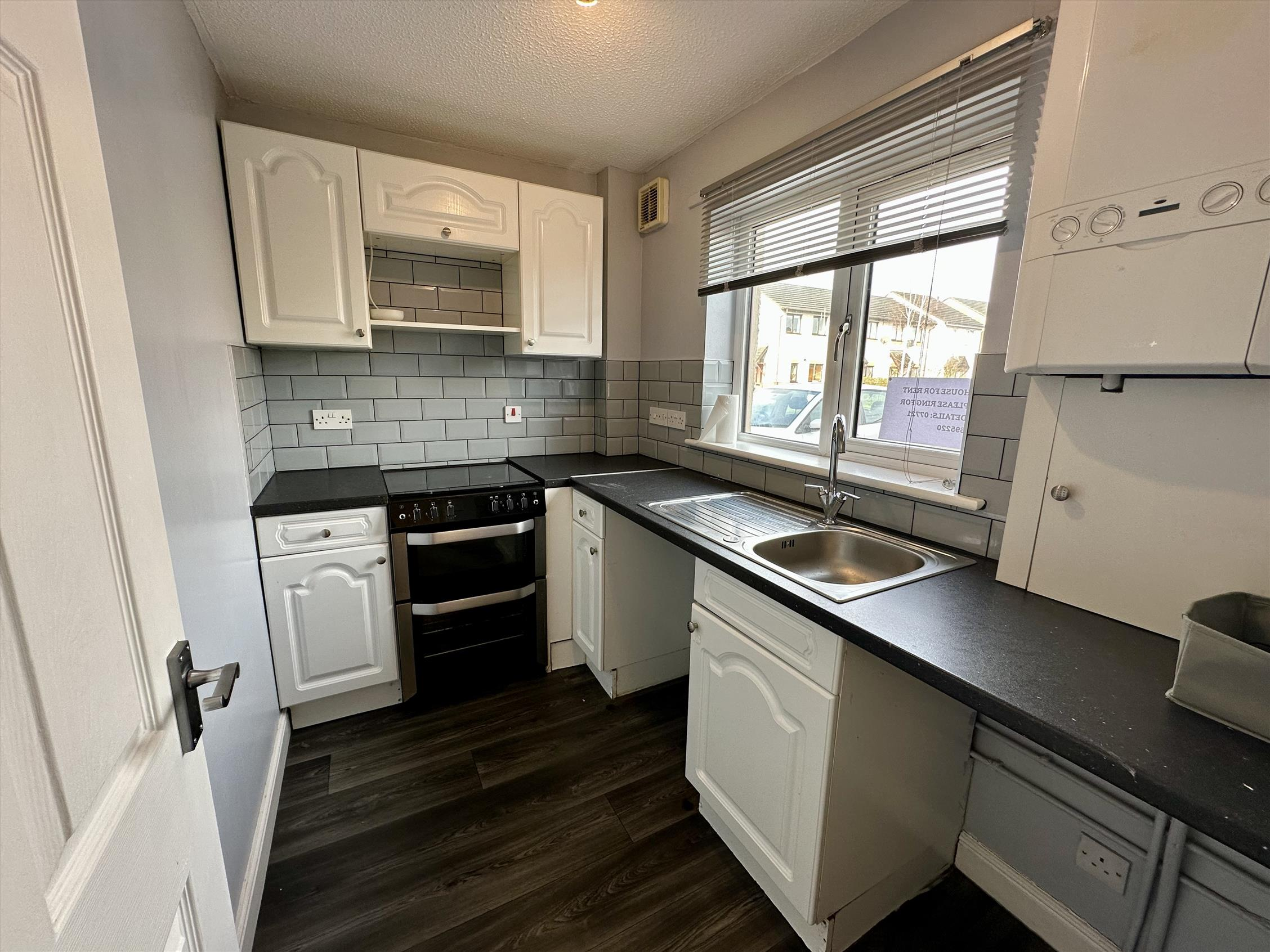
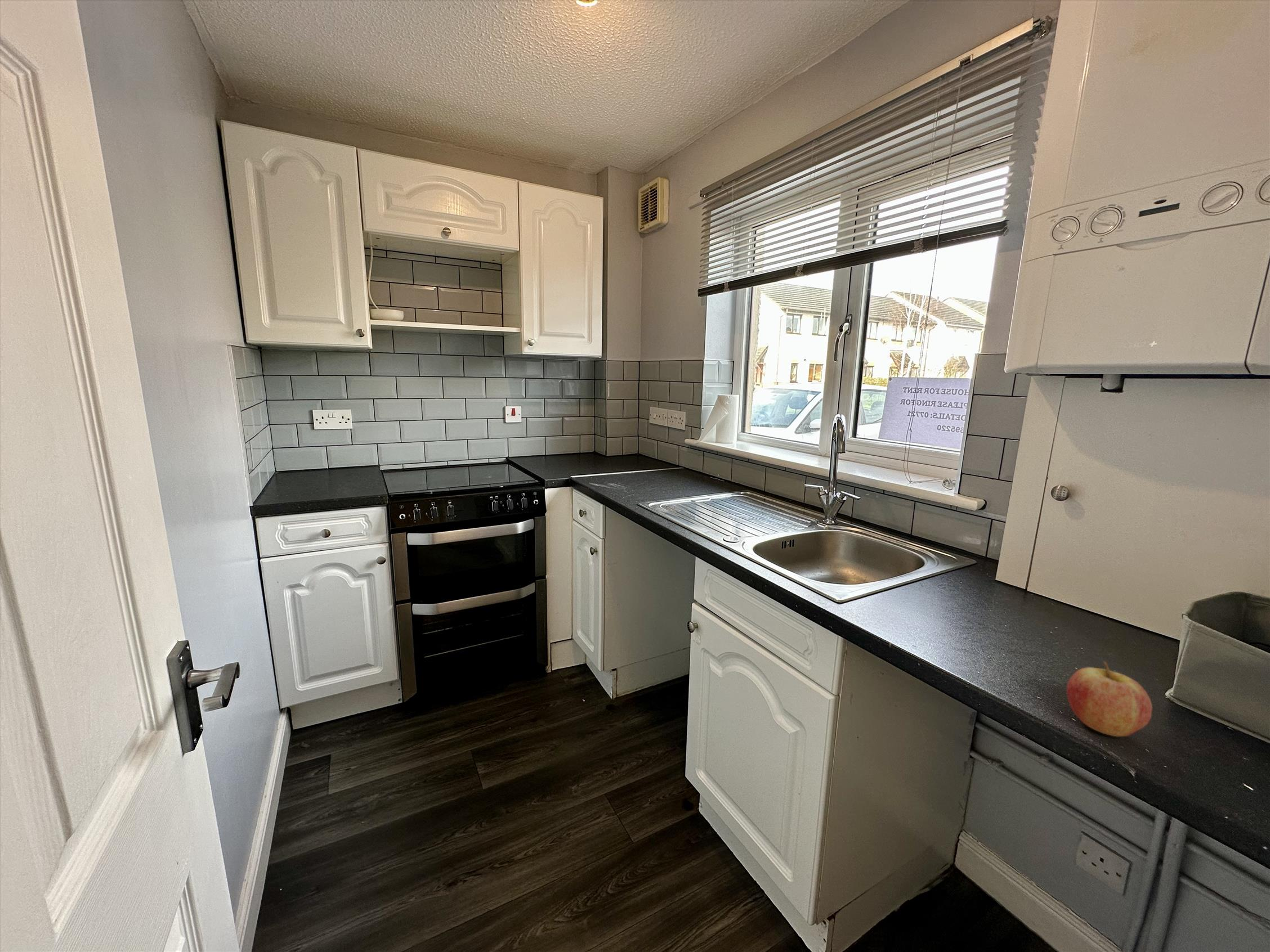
+ fruit (1107, 699)
